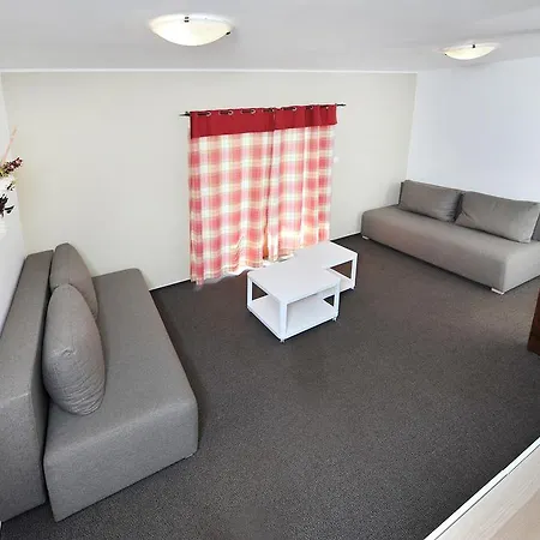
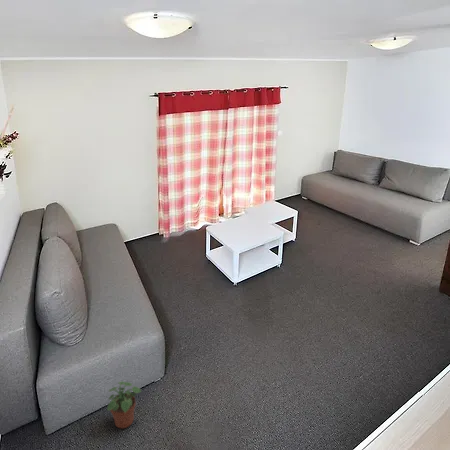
+ potted plant (123, 407)
